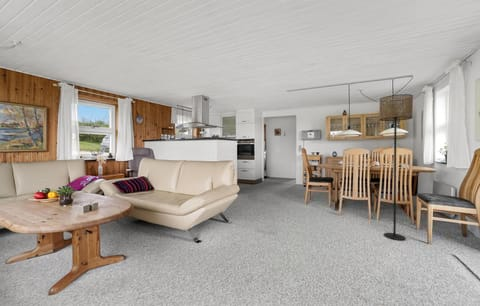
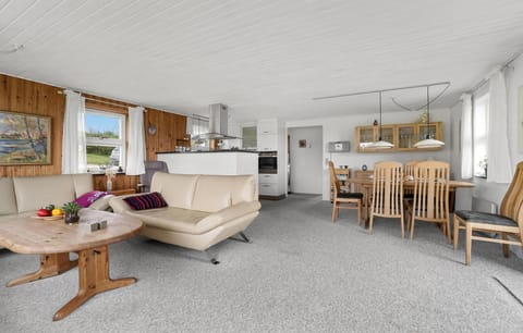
- floor lamp (395, 167)
